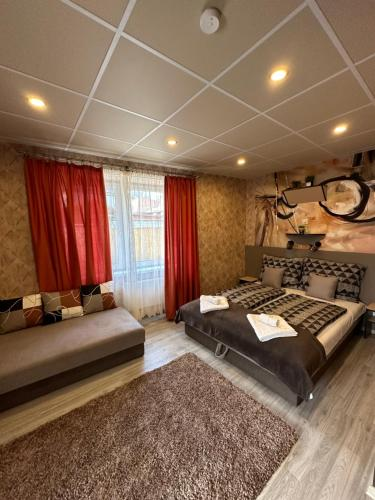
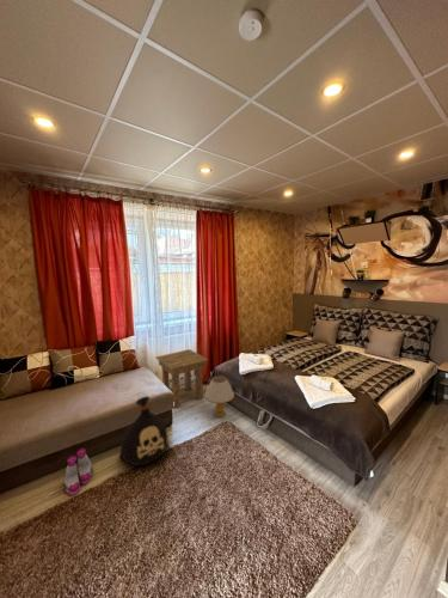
+ bag (145, 426)
+ table lamp (219, 396)
+ side table (184, 377)
+ boots (78, 466)
